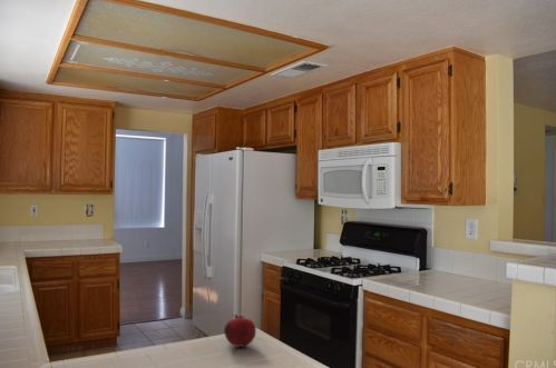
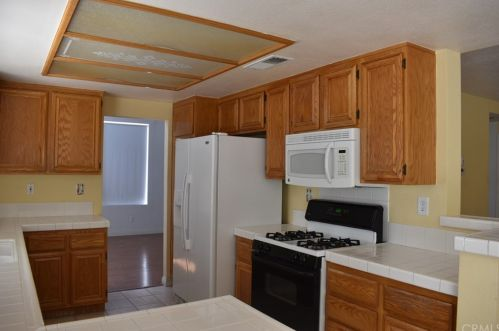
- fruit (240, 330)
